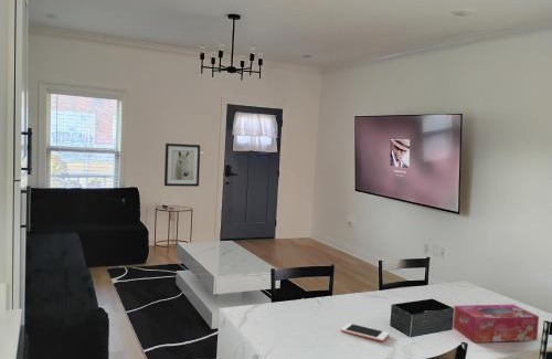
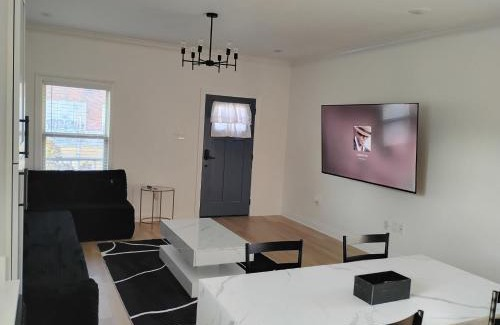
- tissue box (495, 321)
- cell phone (364, 331)
- wall art (182, 165)
